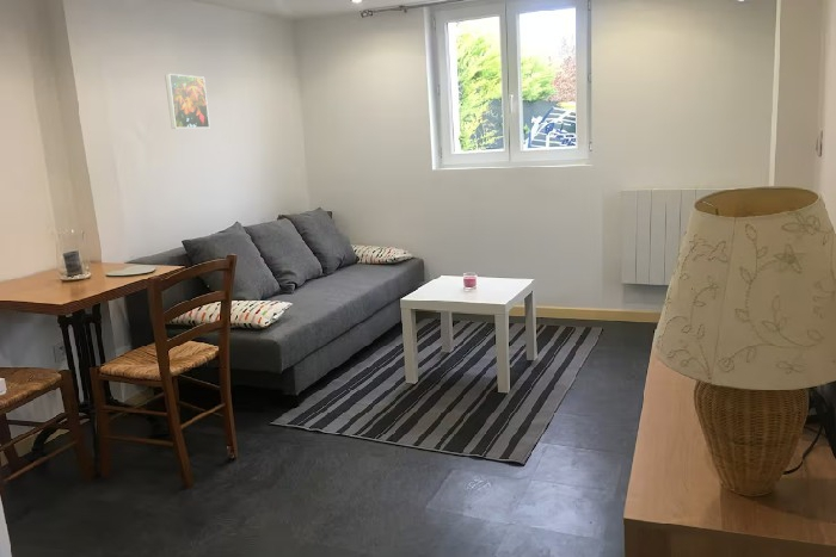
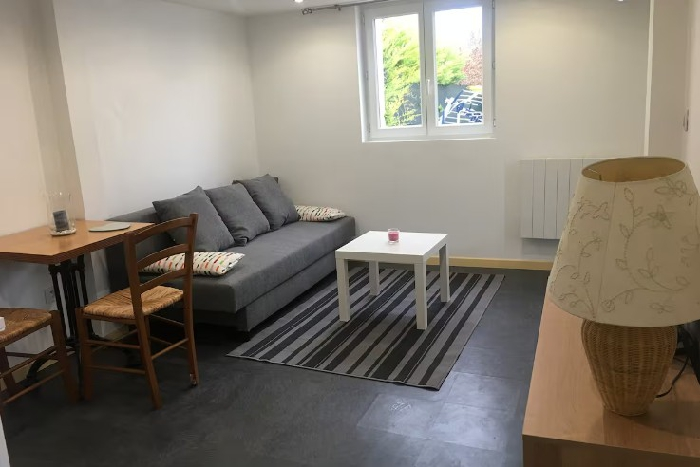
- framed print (188, 101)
